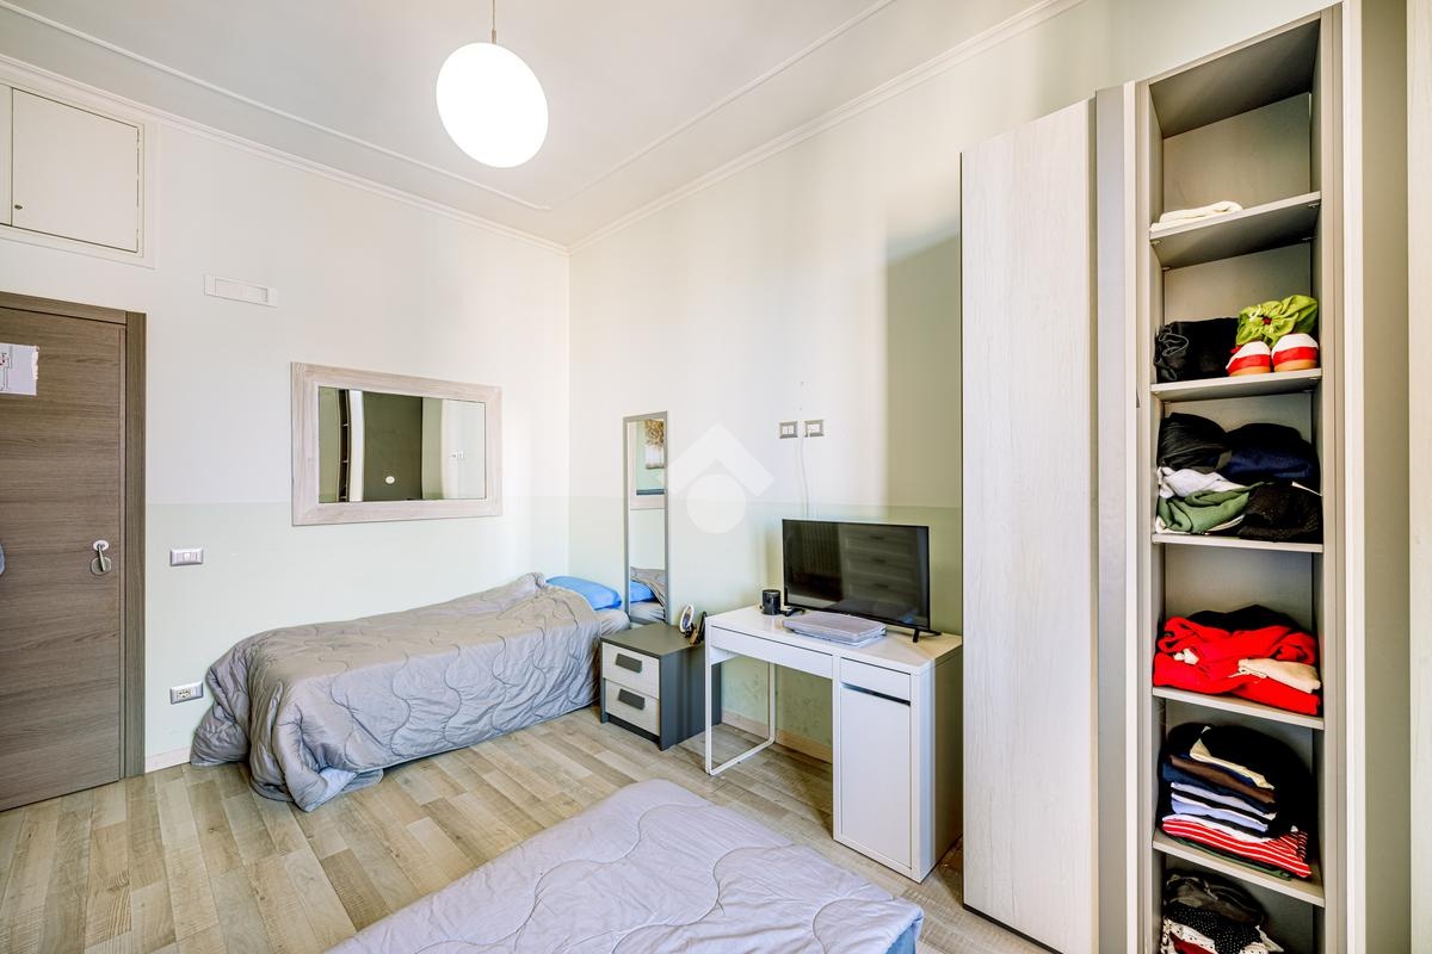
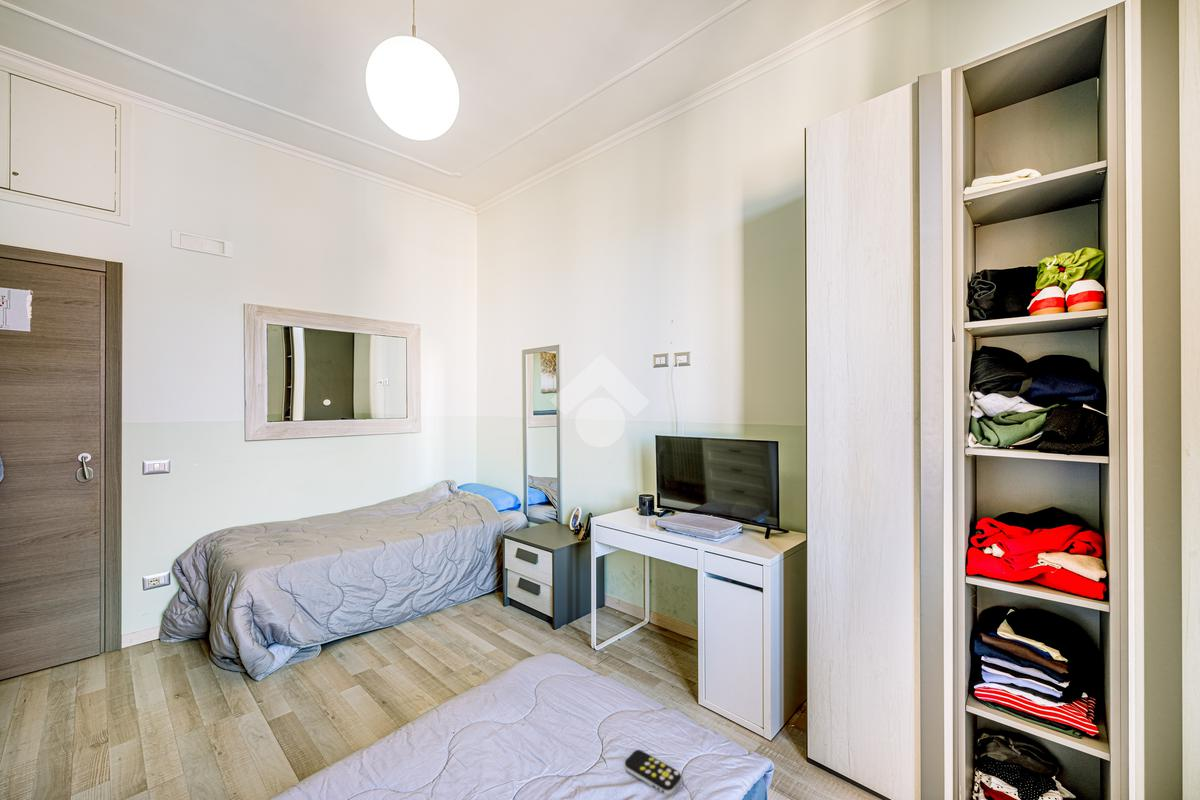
+ remote control (652, 770)
